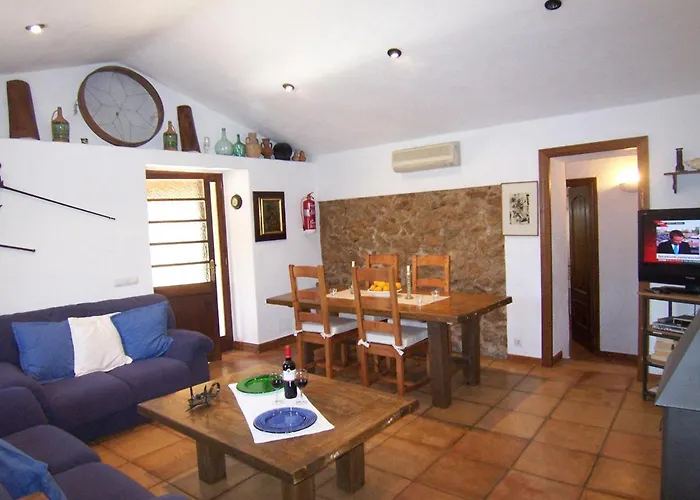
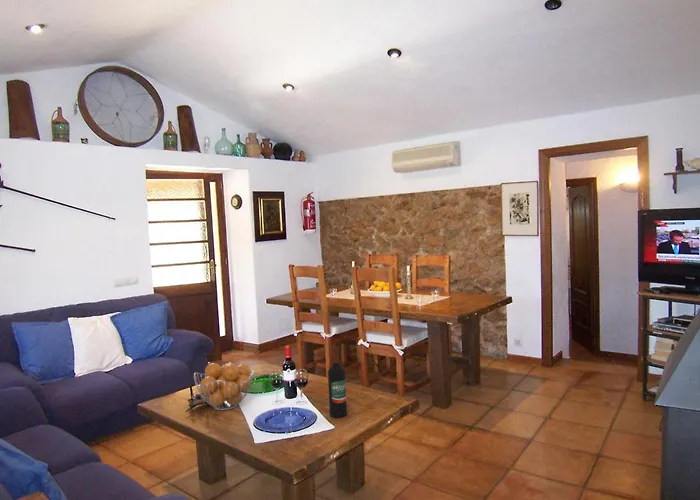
+ fruit basket (225, 384)
+ wine bottle (336, 380)
